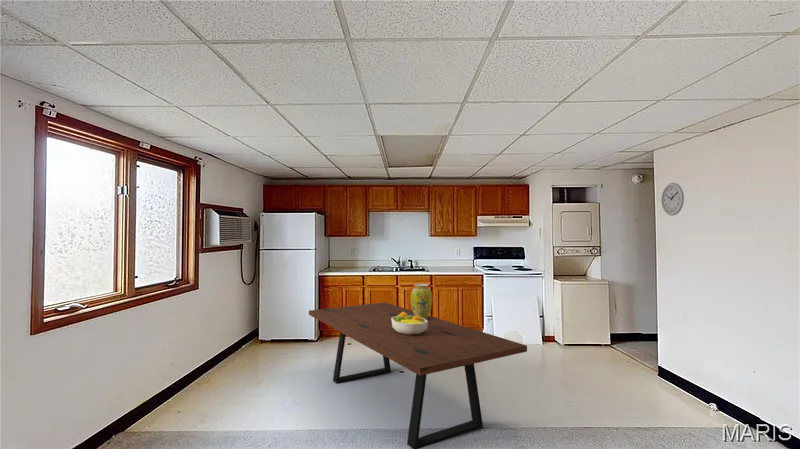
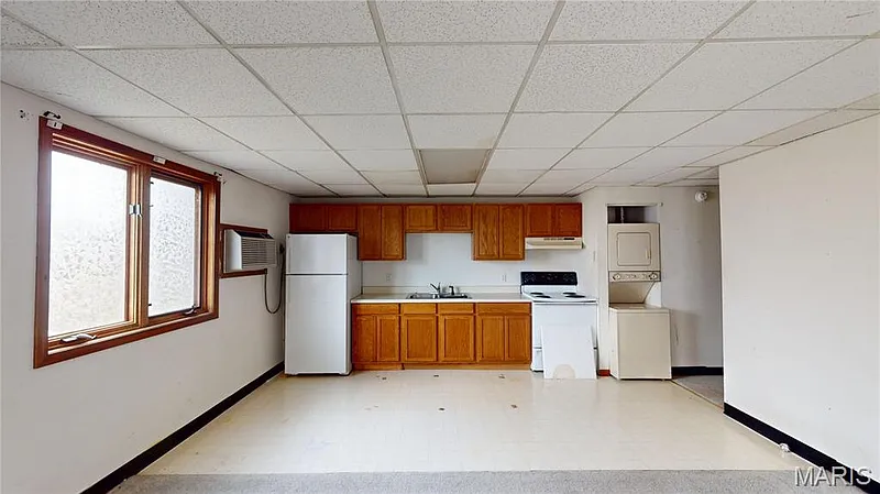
- wall clock (671, 199)
- fruit bowl (409, 322)
- vase (421, 301)
- dining table (397, 362)
